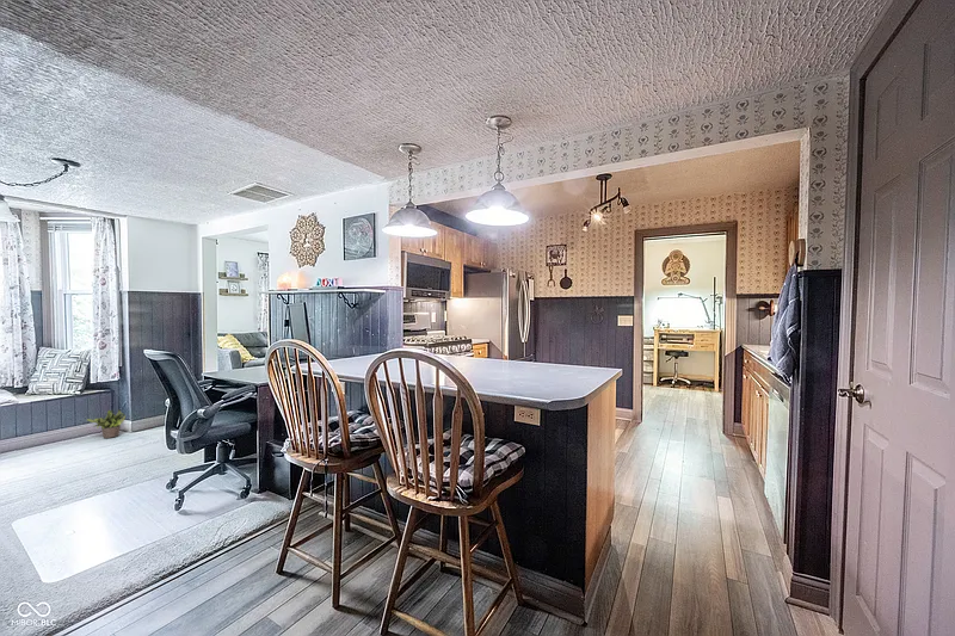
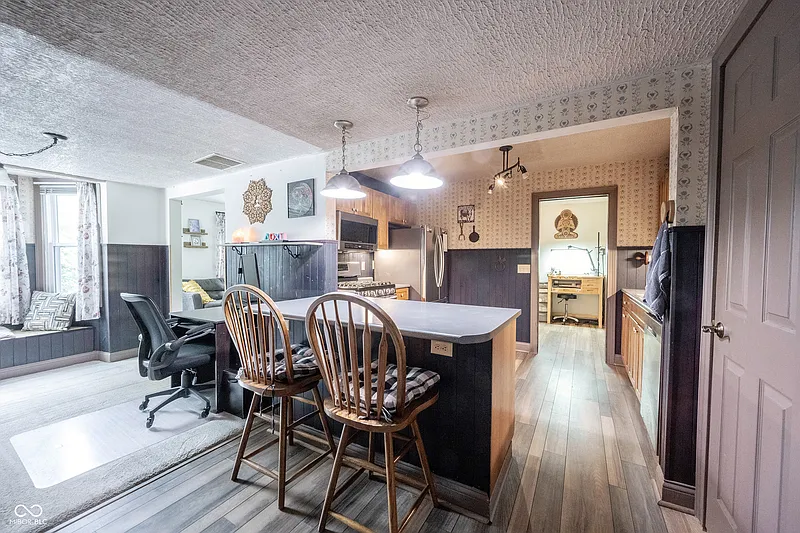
- potted plant (105, 422)
